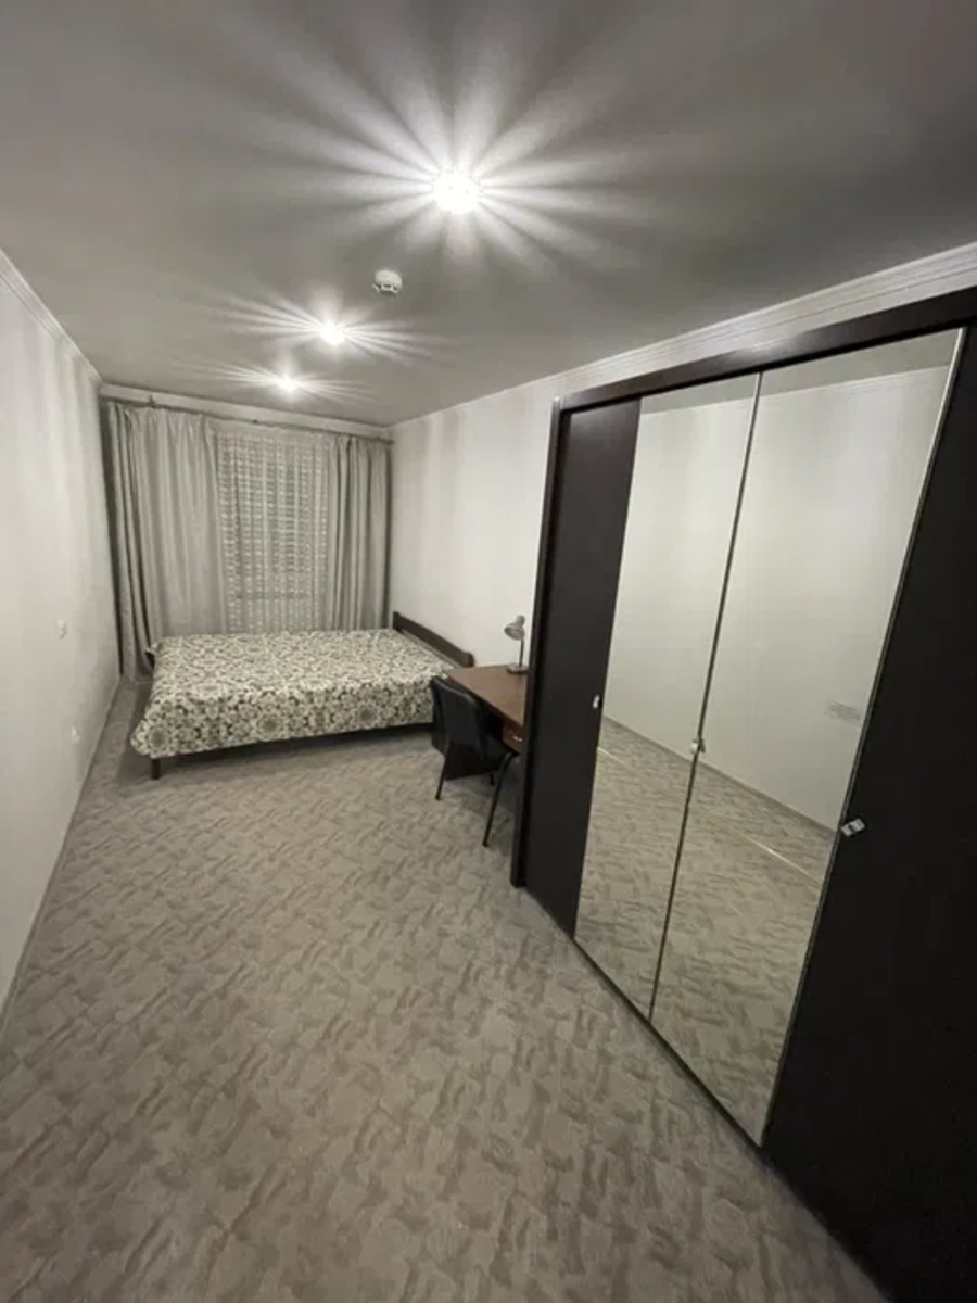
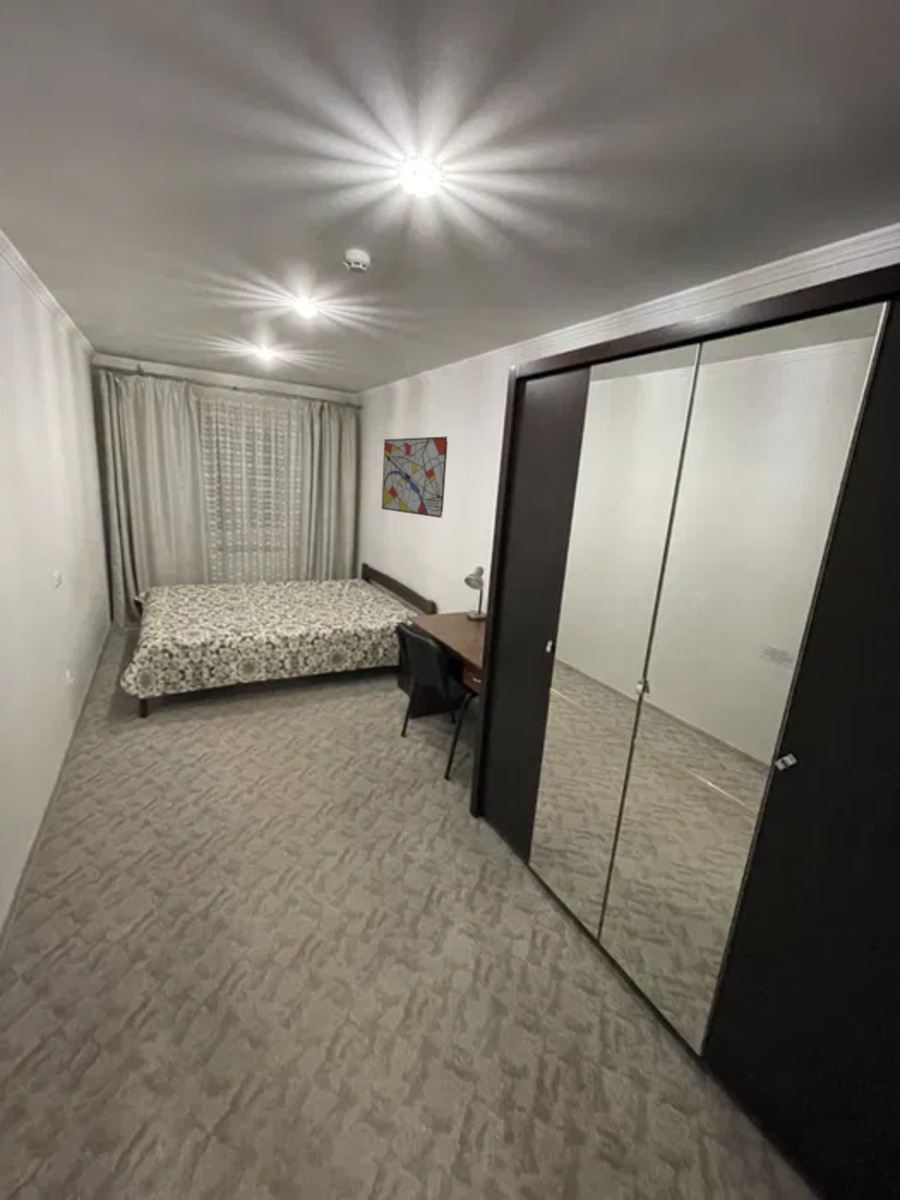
+ wall art (411, 476)
